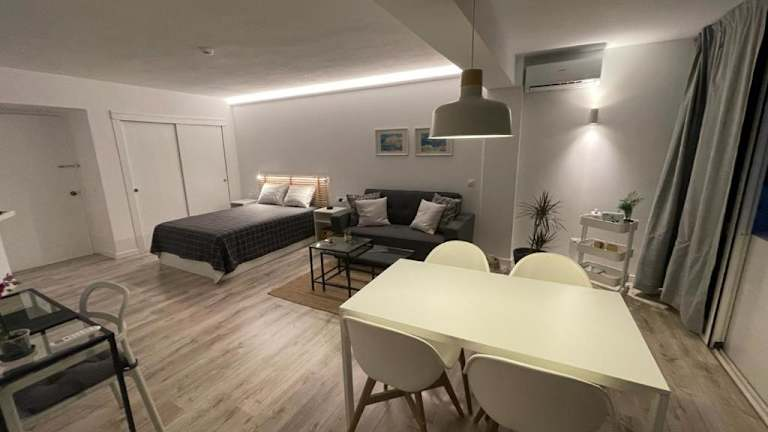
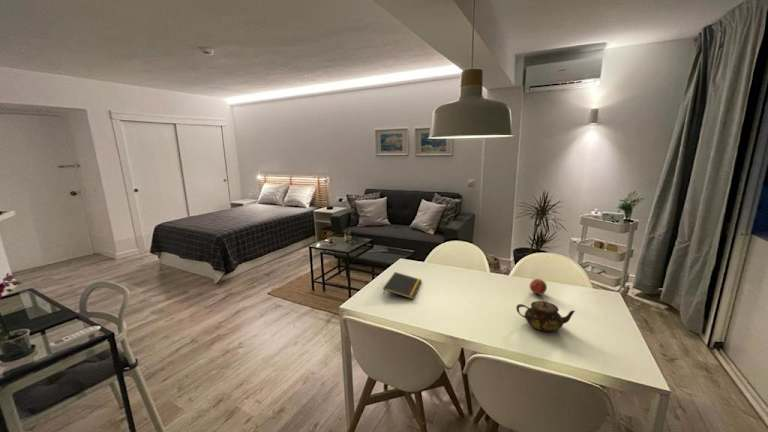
+ notepad (403, 284)
+ fruit (538, 286)
+ teapot (544, 313)
